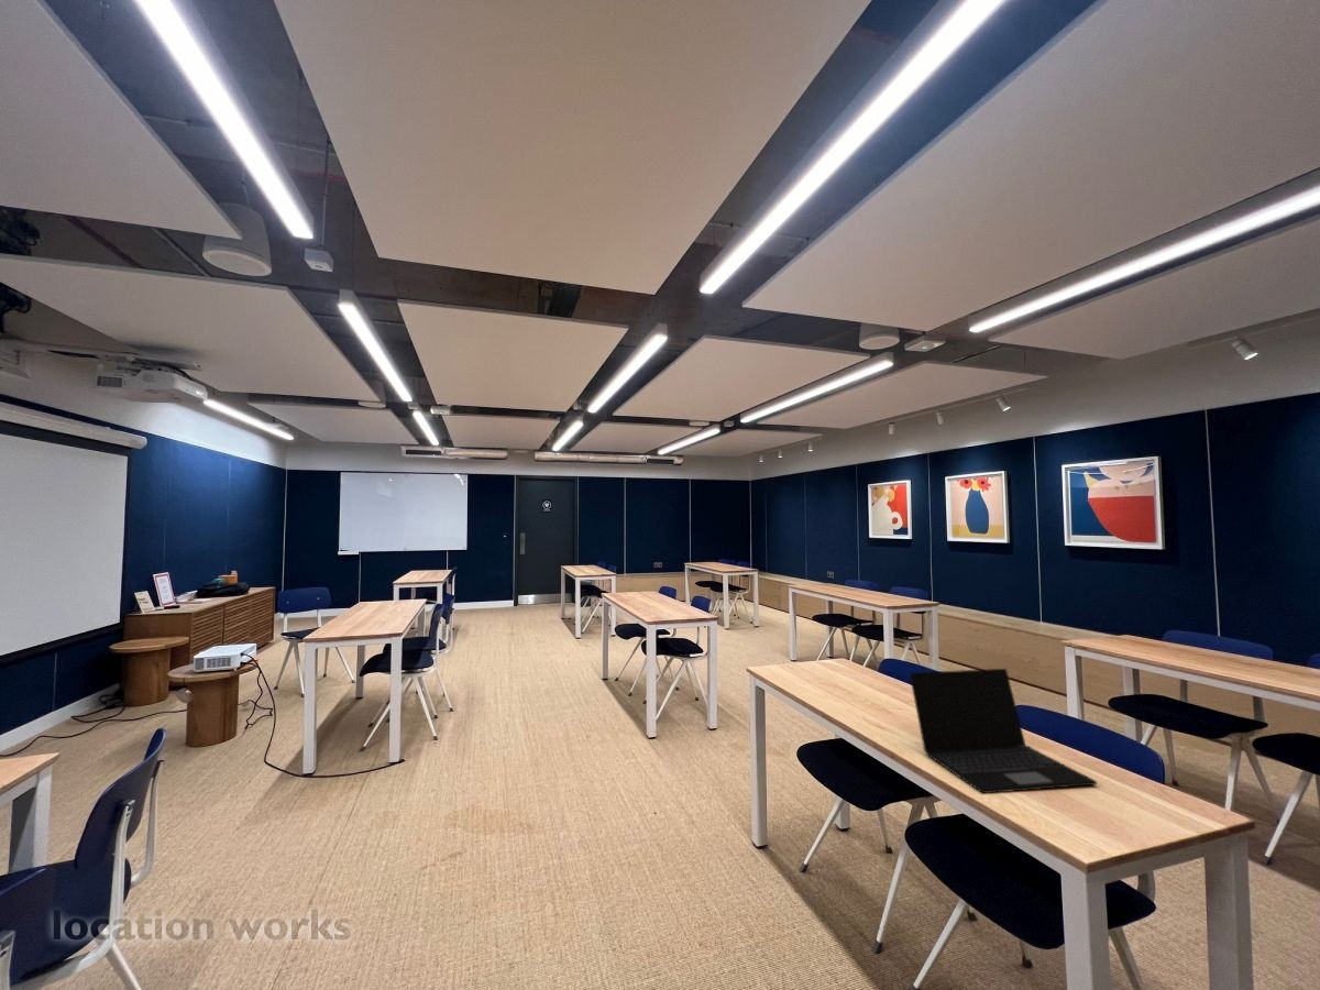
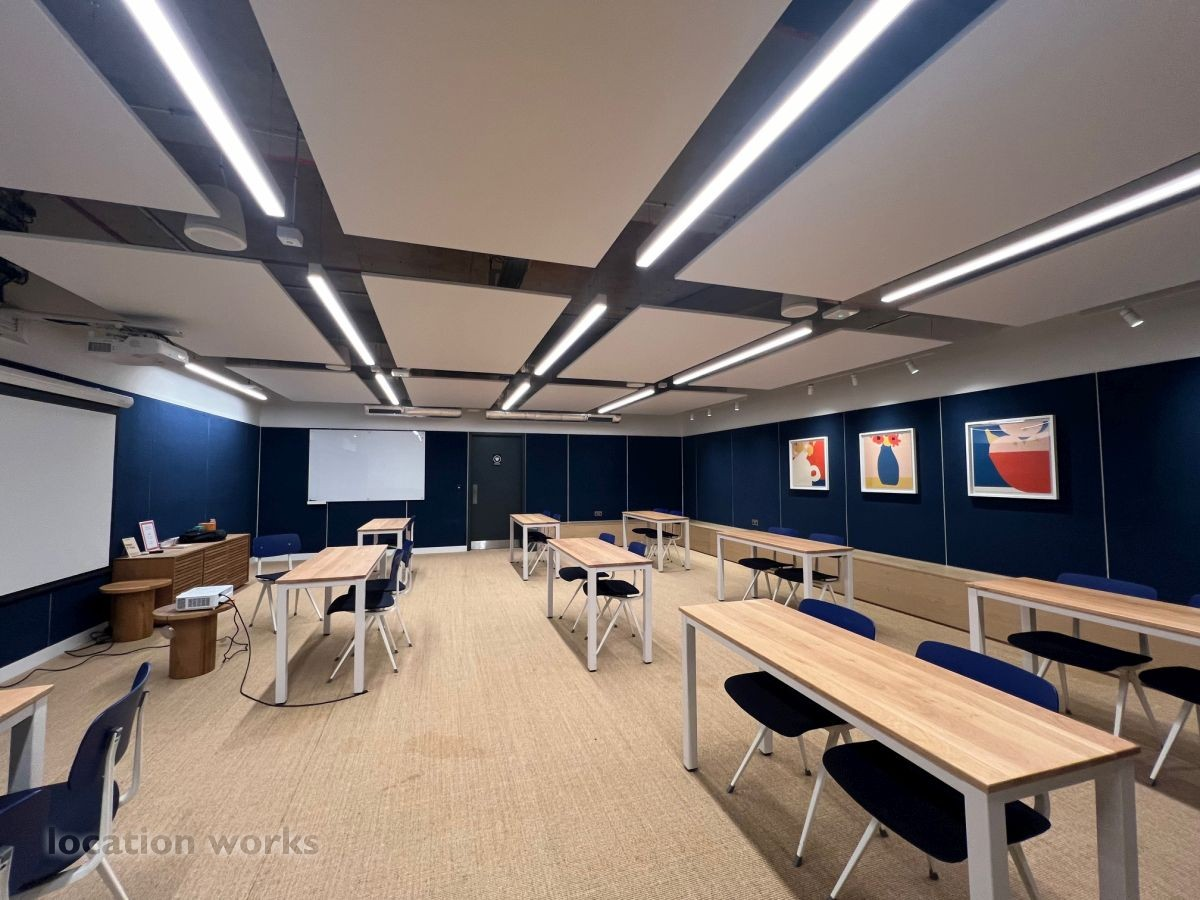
- laptop (994, 724)
